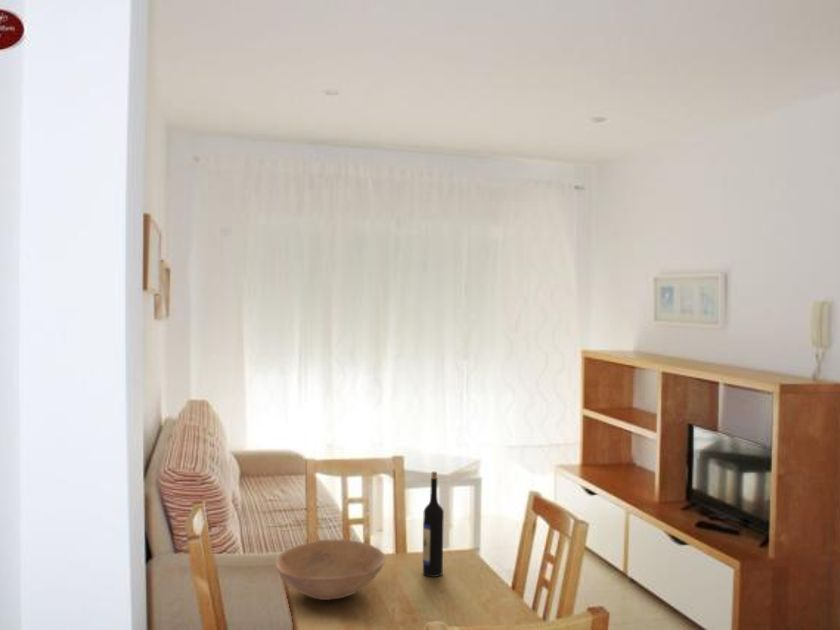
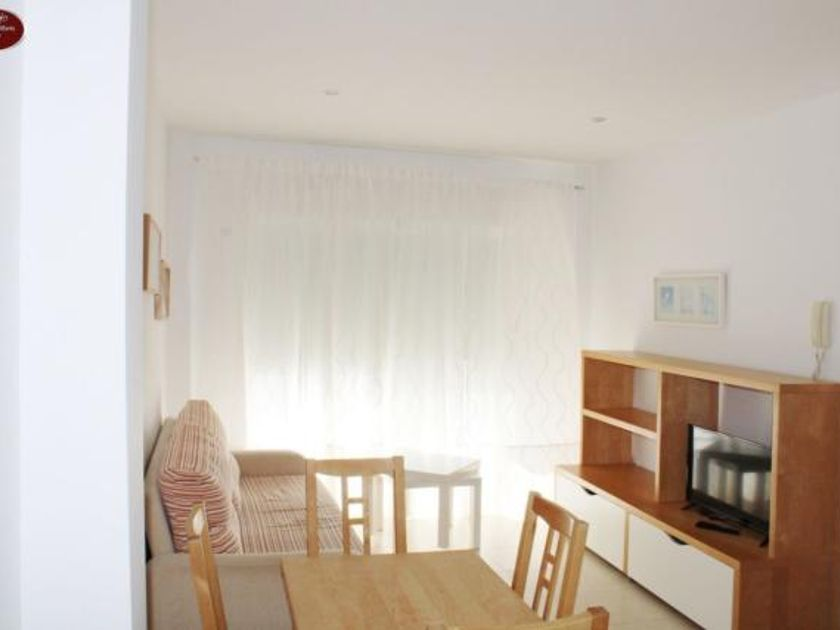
- bowl (329, 574)
- wine bottle (433, 522)
